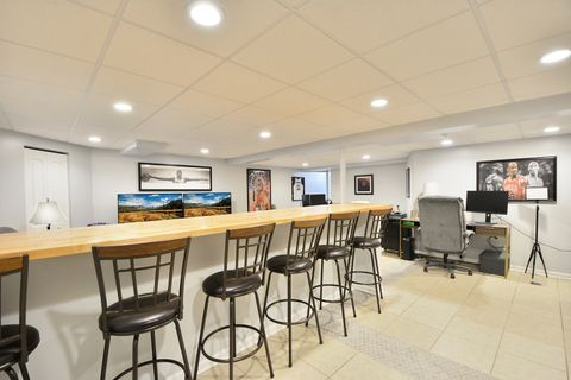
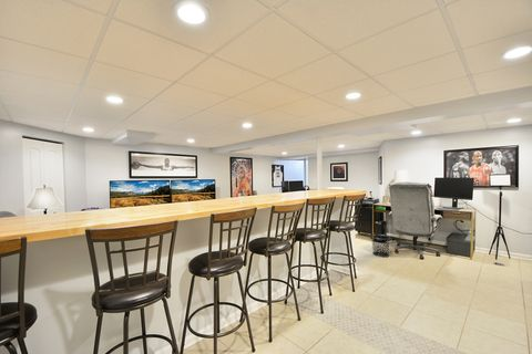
+ waste bin (379, 246)
